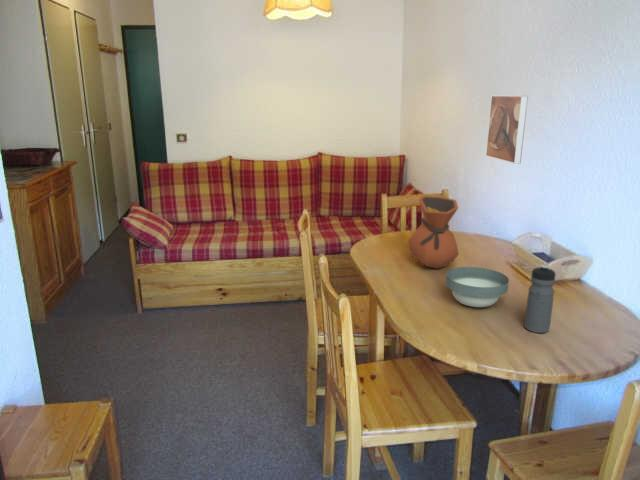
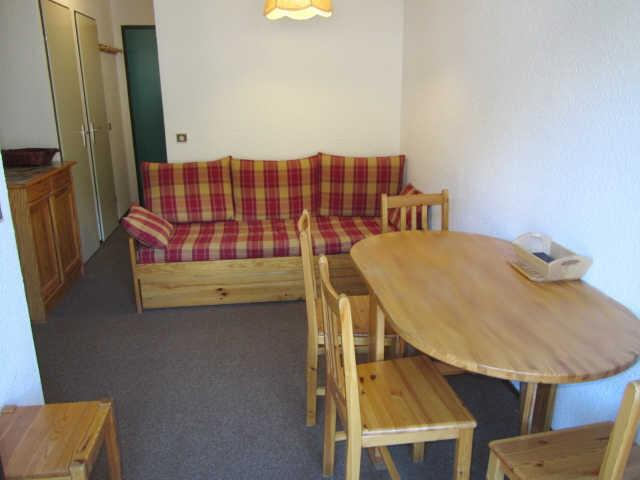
- water bottle (540, 297)
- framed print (505, 128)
- vase (436, 233)
- bowl (475, 290)
